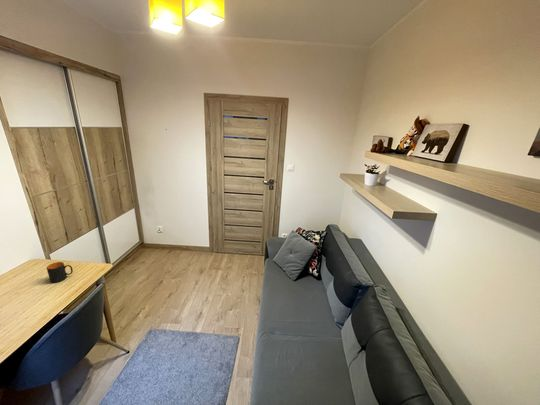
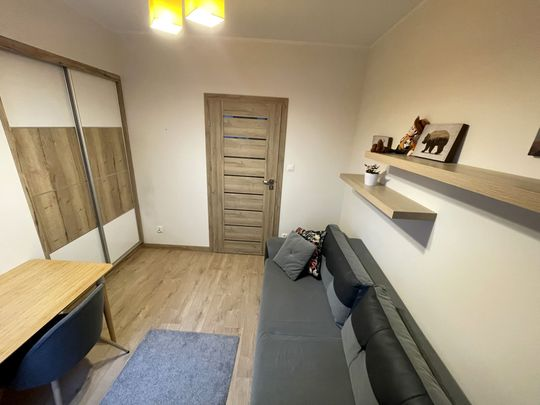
- mug (60, 271)
